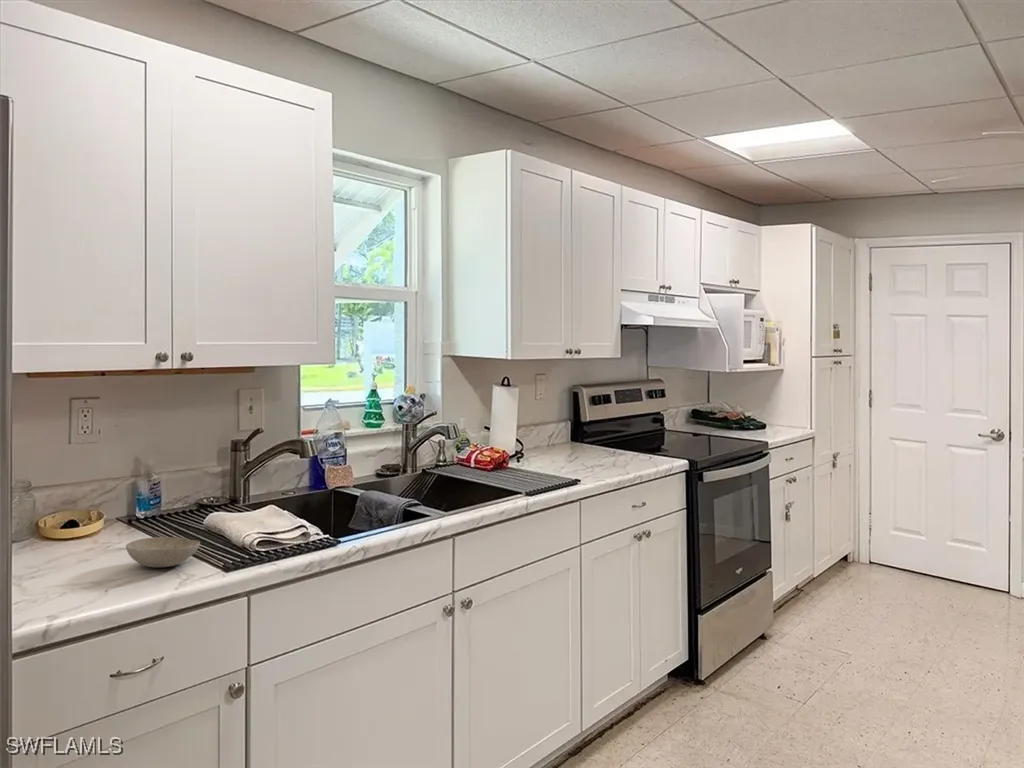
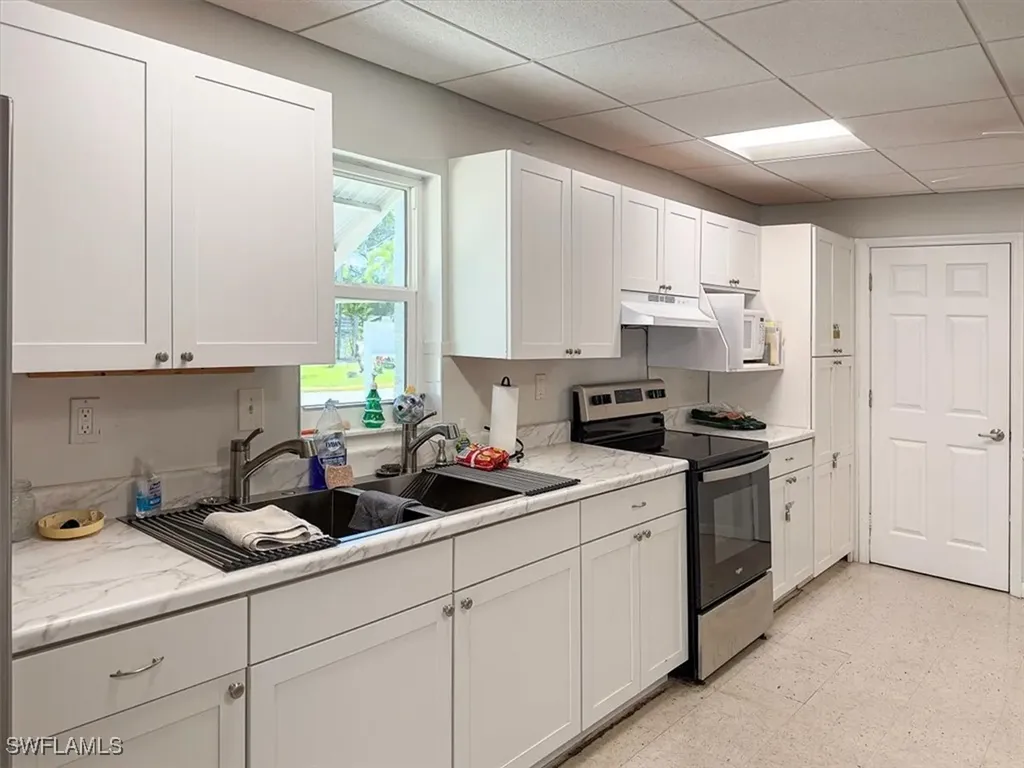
- bowl (163, 553)
